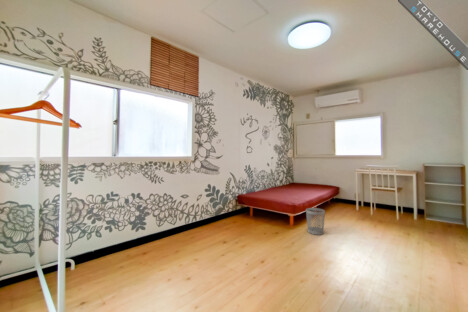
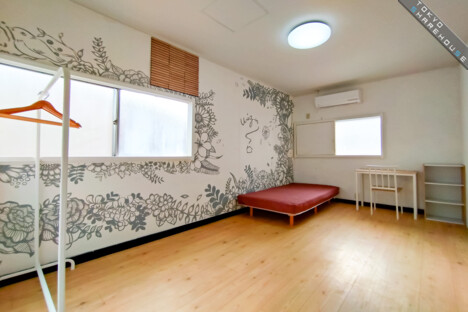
- wastebasket (315, 221)
